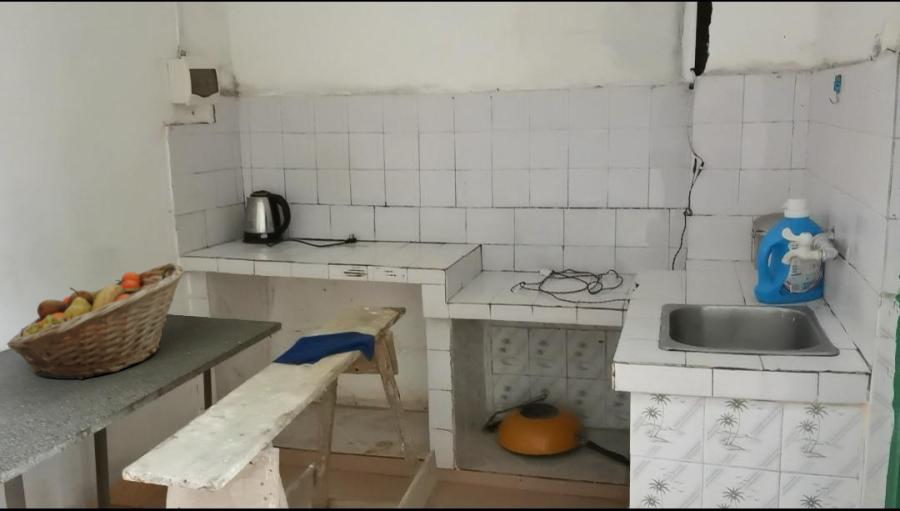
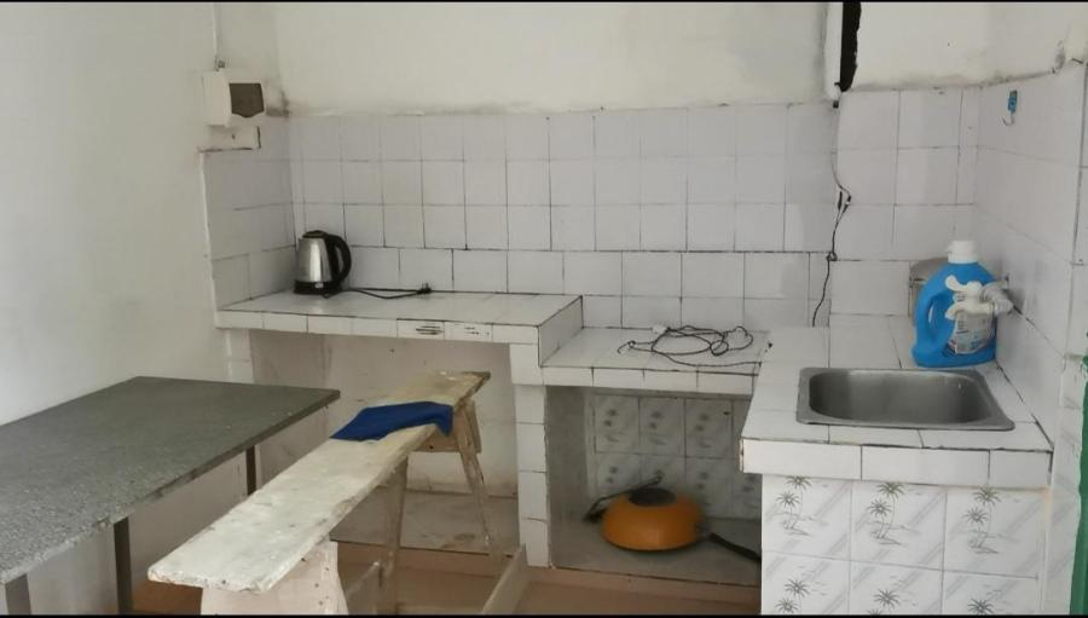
- fruit basket (103, 316)
